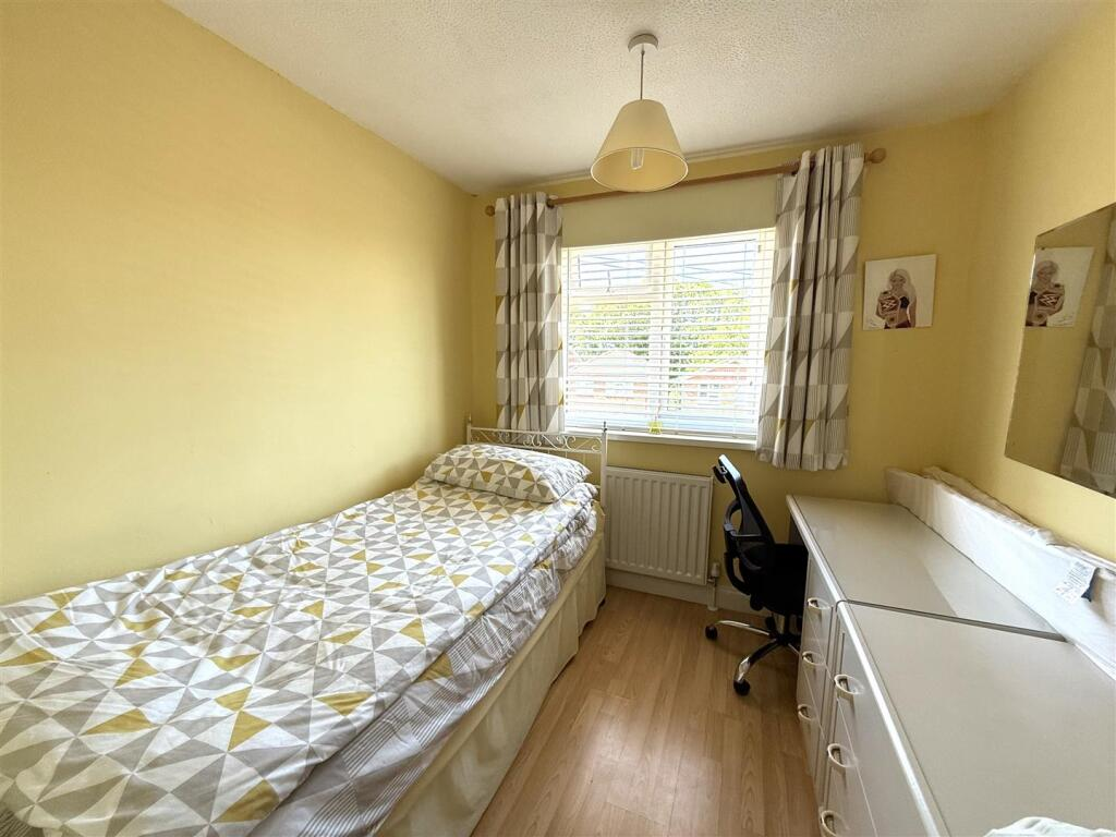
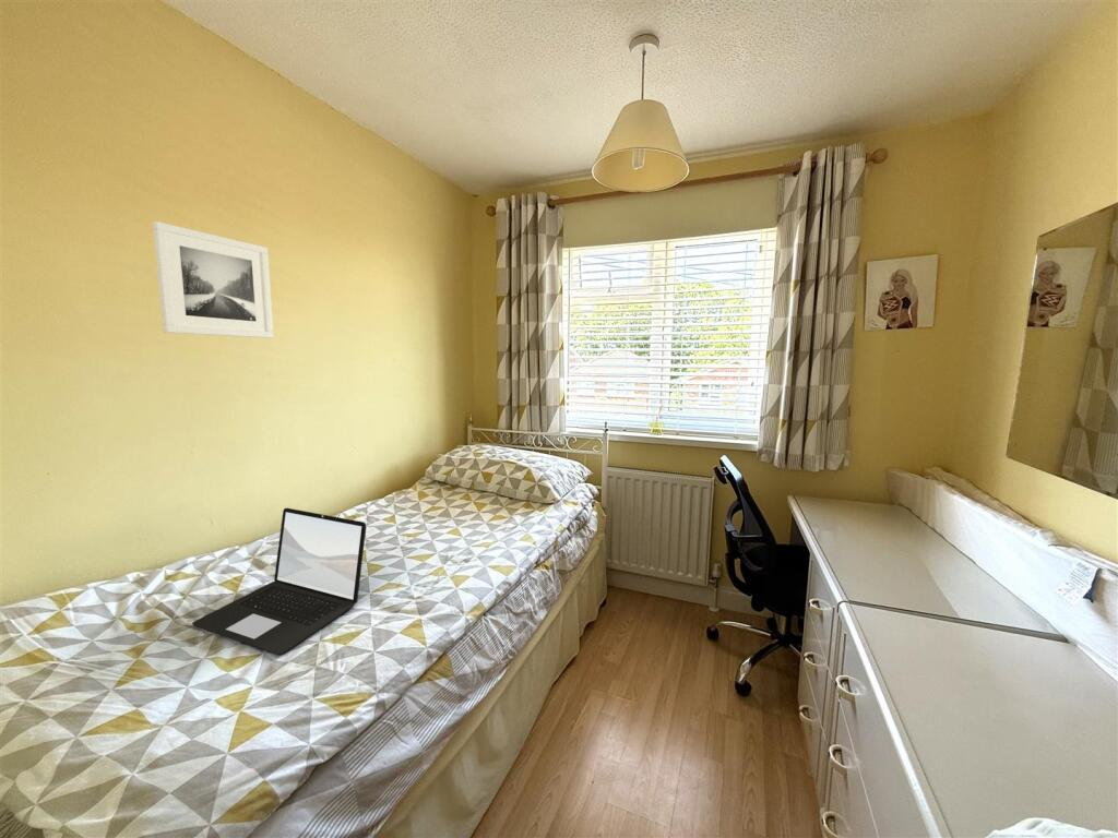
+ laptop (283, 571)
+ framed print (219, 286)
